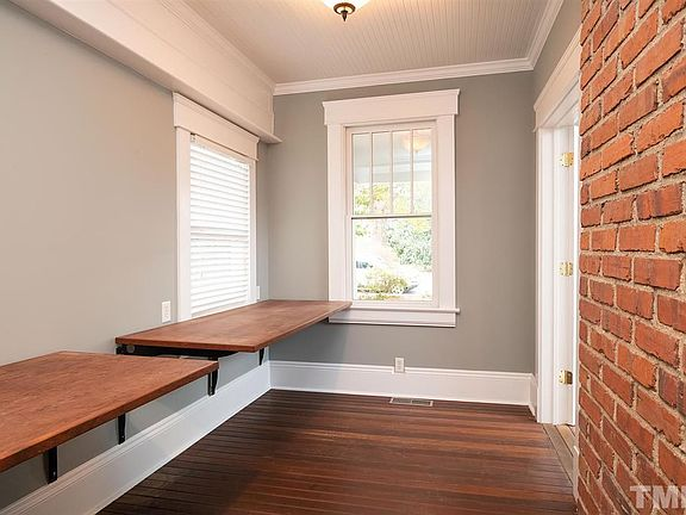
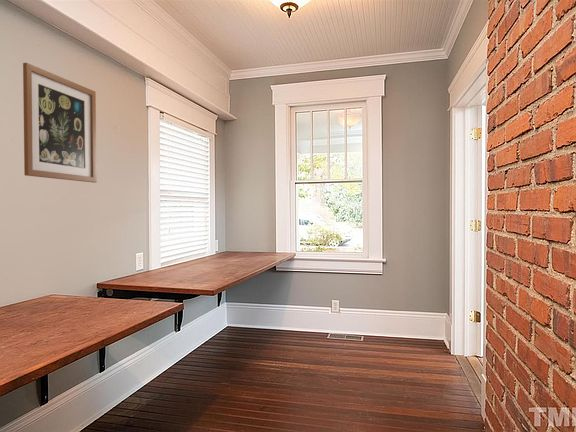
+ wall art (63, 129)
